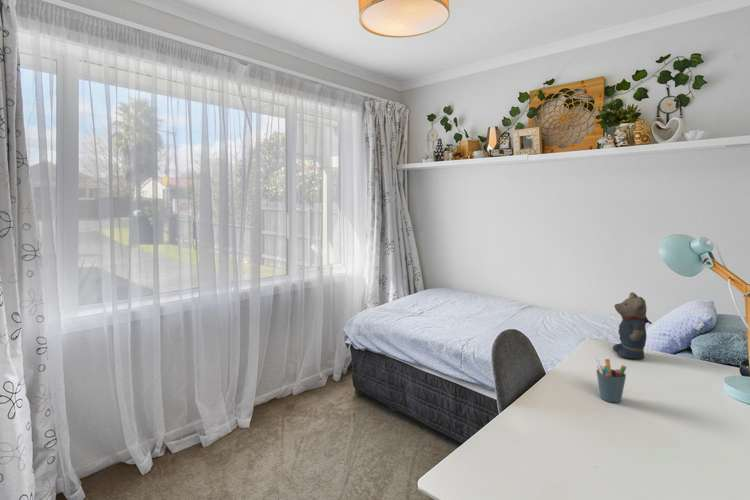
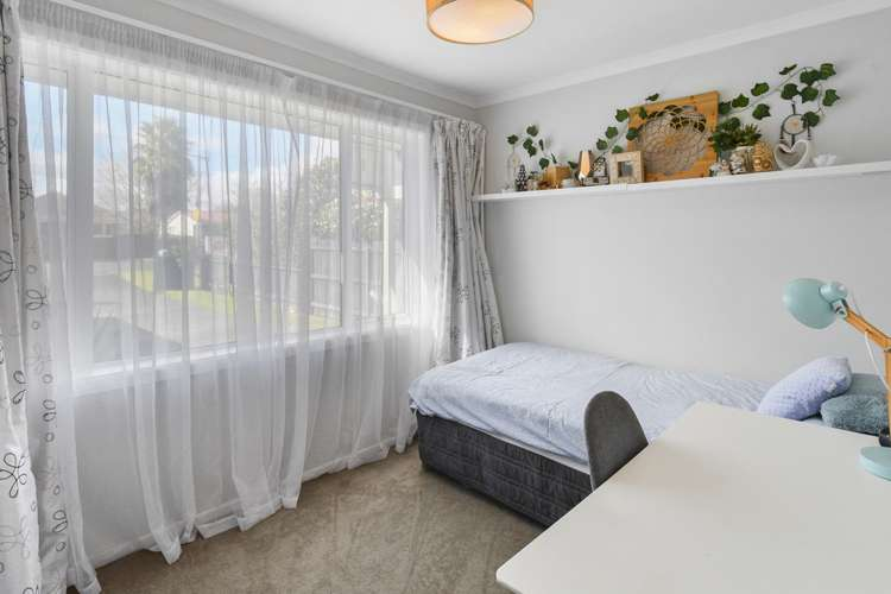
- teddy bear (632, 324)
- pen holder (610, 378)
